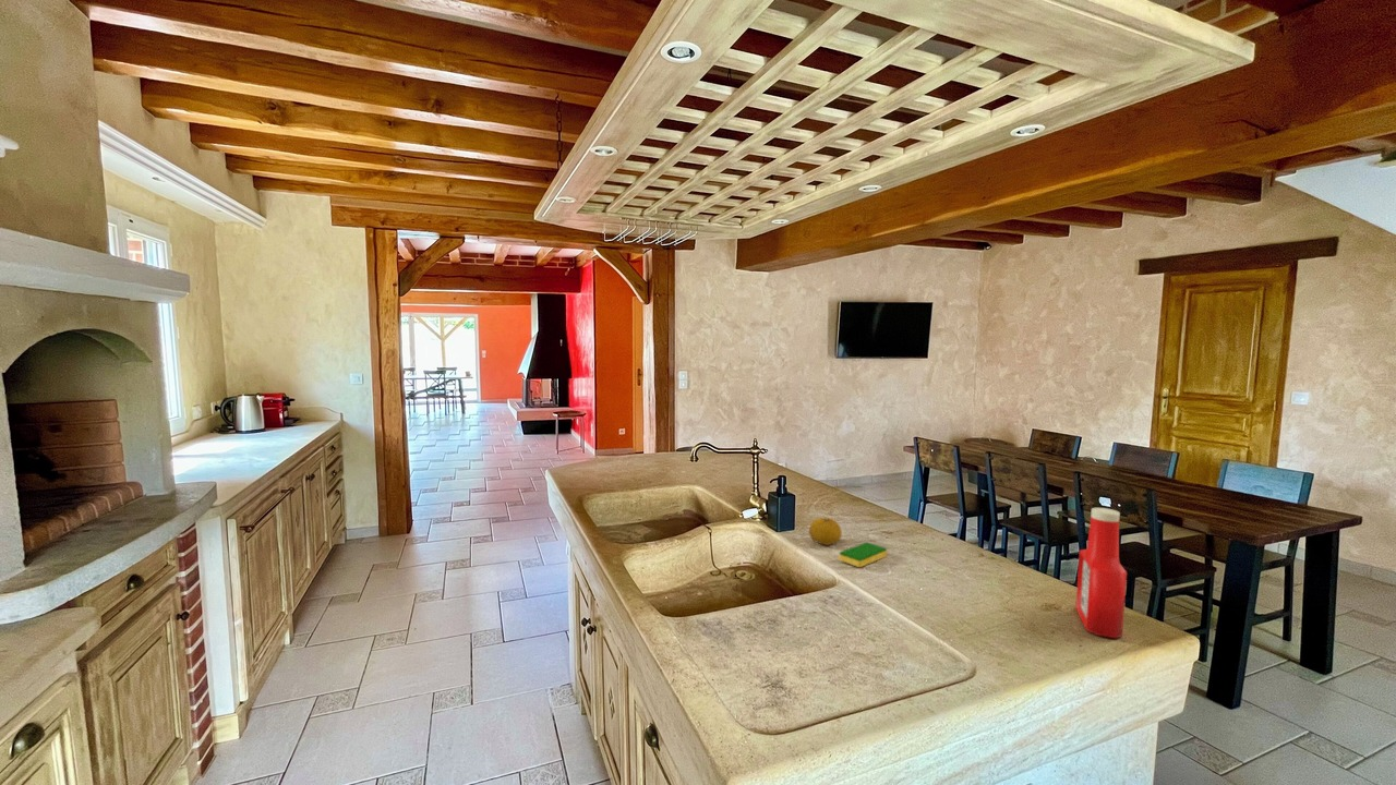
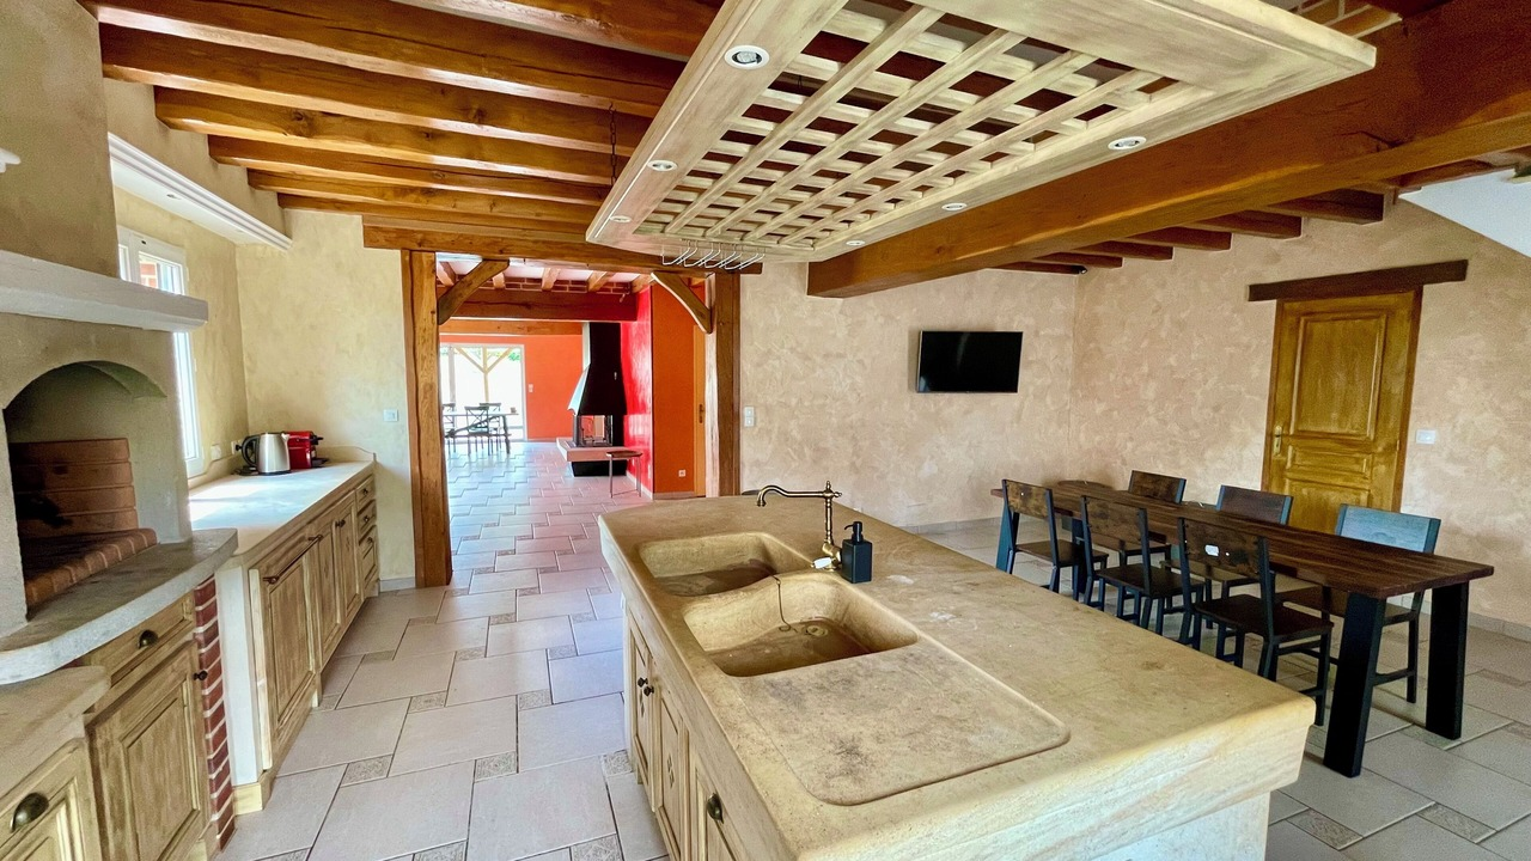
- fruit (825, 530)
- dish sponge (863, 554)
- soap bottle (1102, 566)
